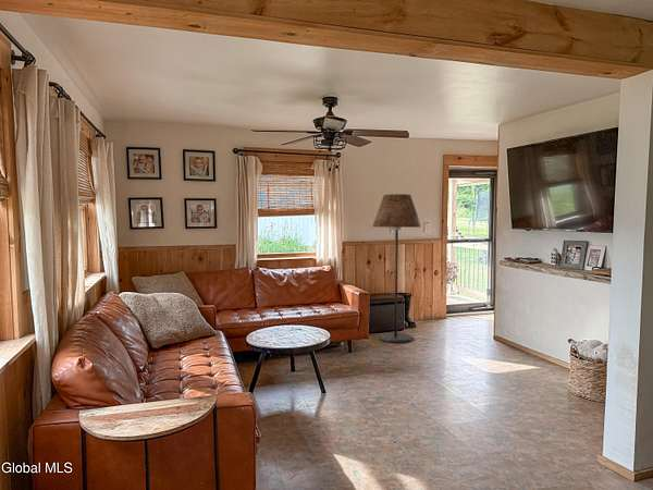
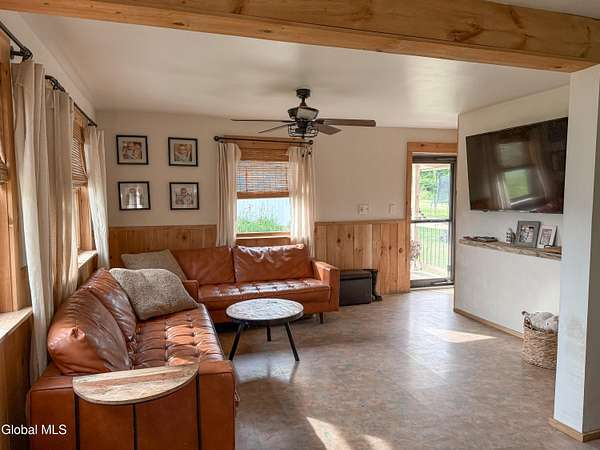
- floor lamp (396, 267)
